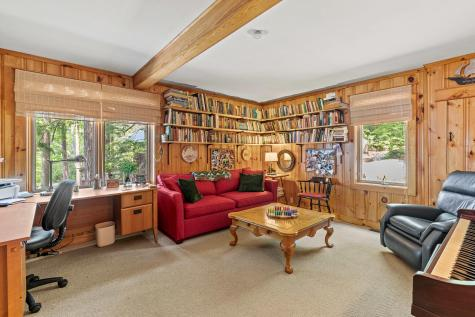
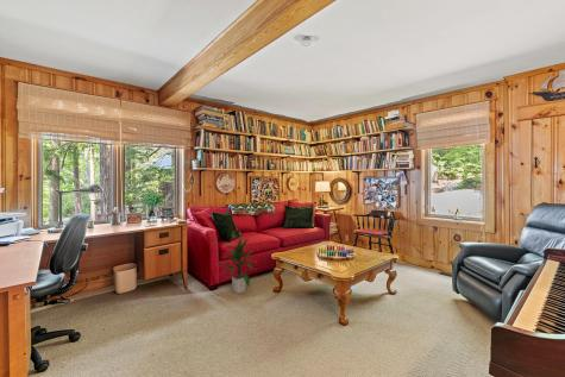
+ indoor plant (238, 264)
